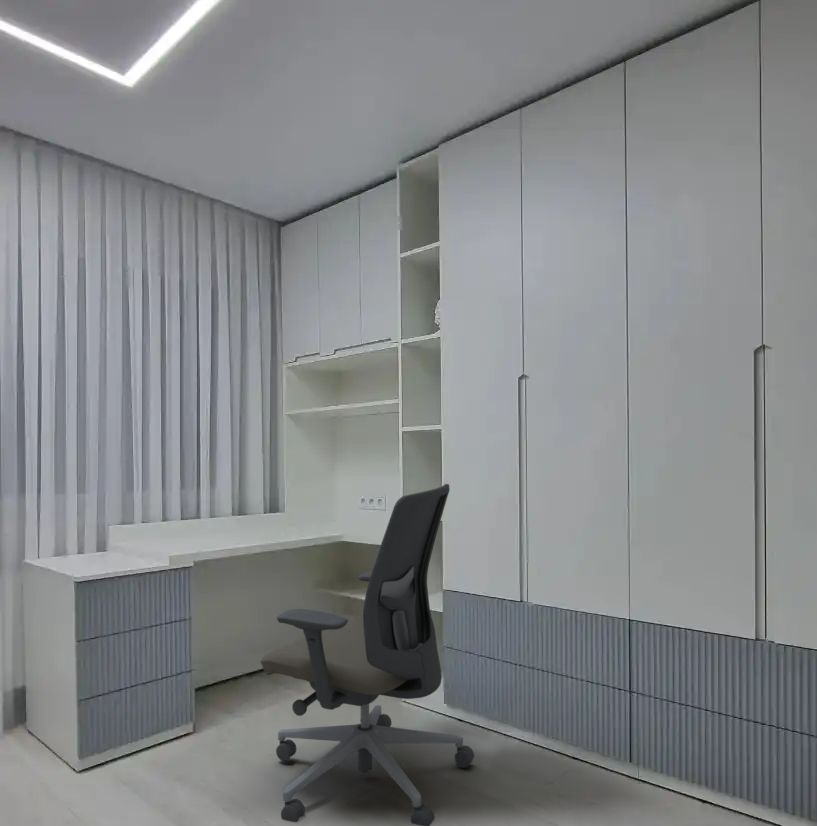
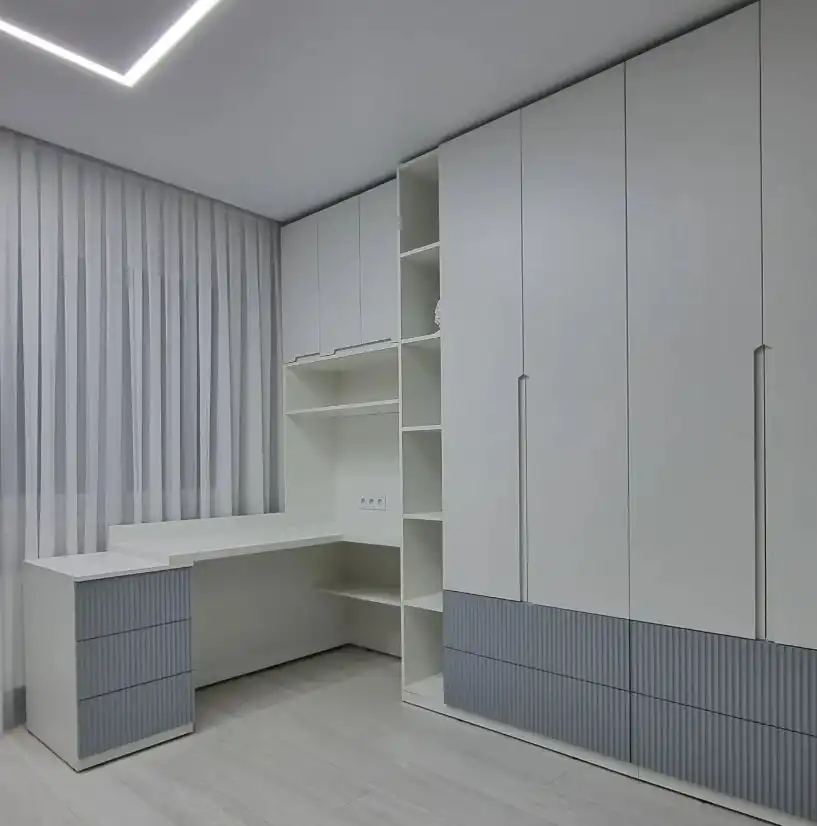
- office chair (360, 630)
